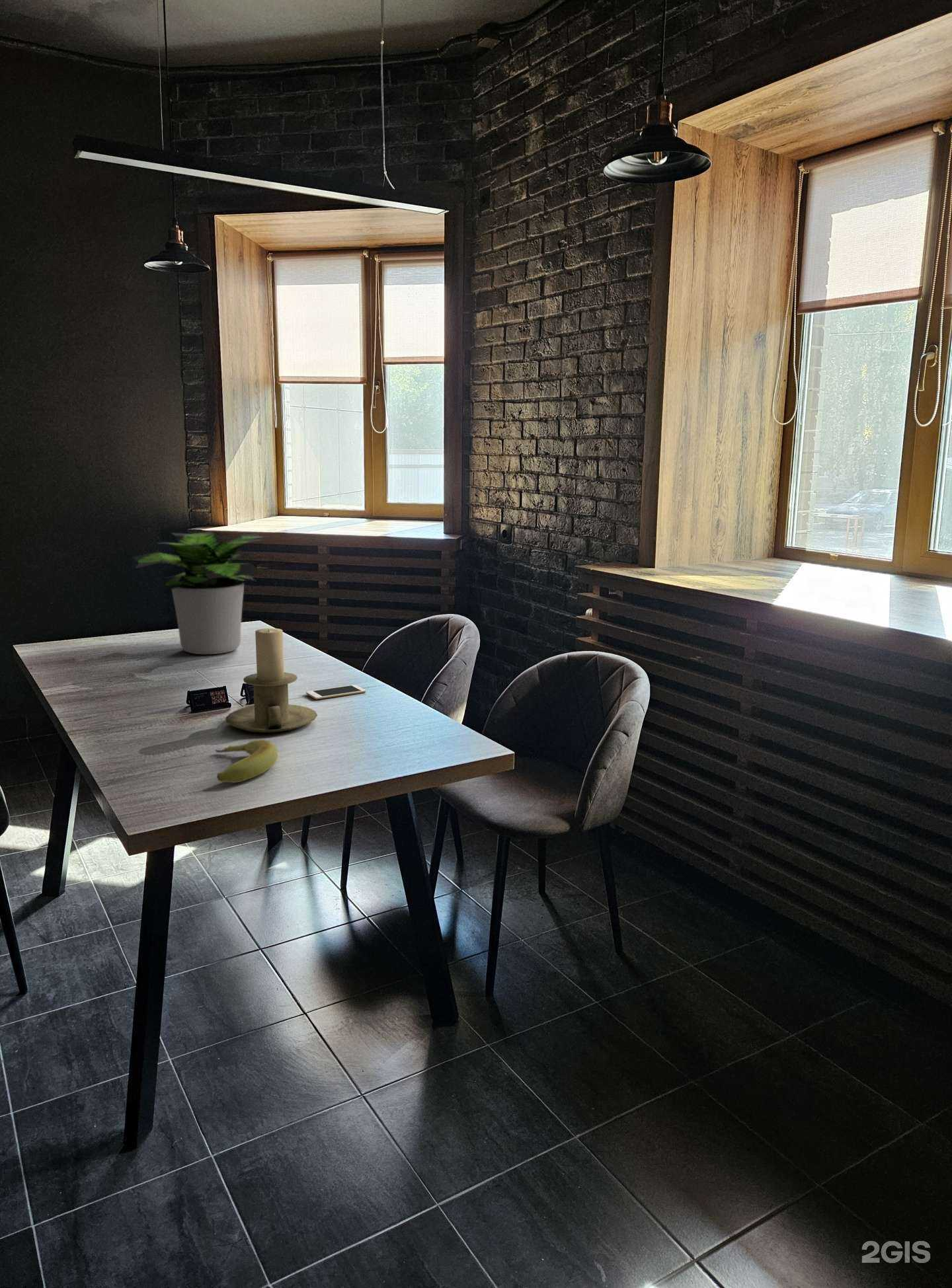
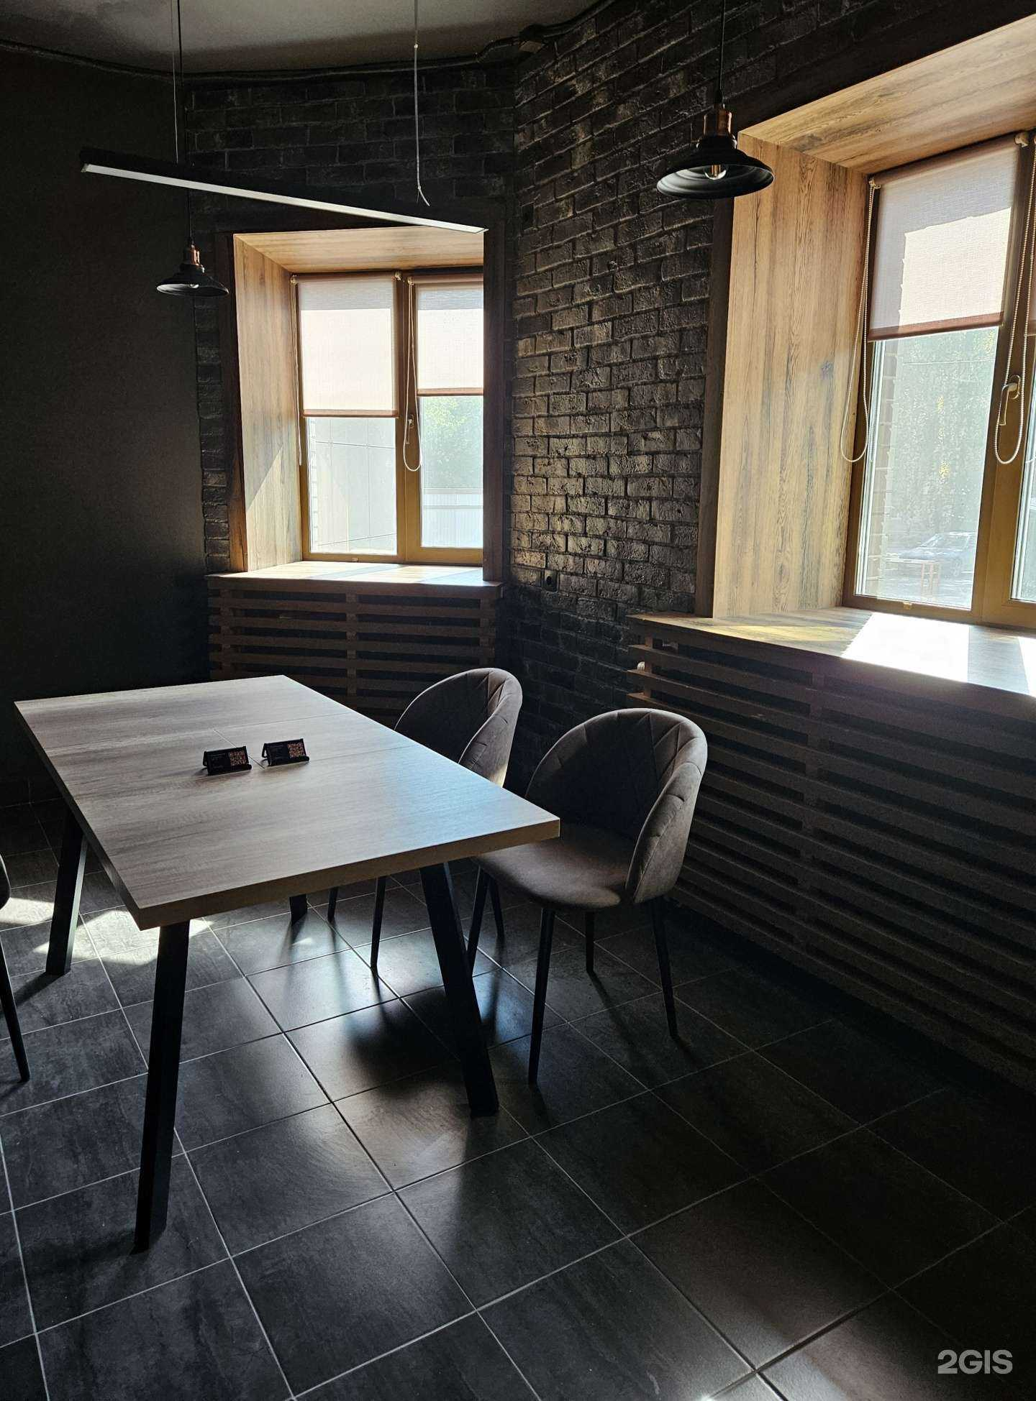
- candle holder (270, 676)
- banana (237, 751)
- potted plant (205, 595)
- cell phone (336, 692)
